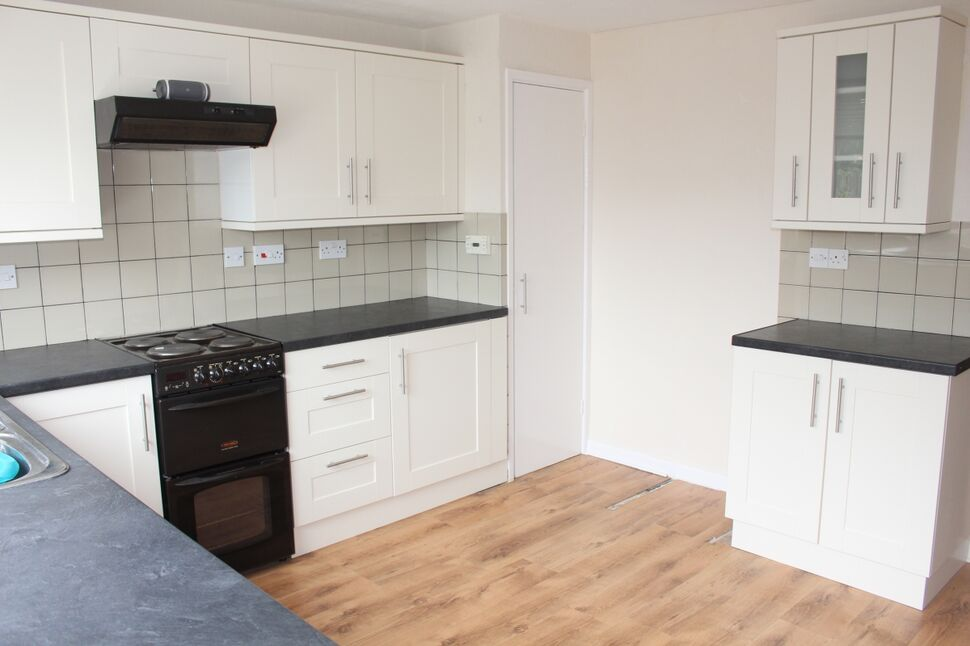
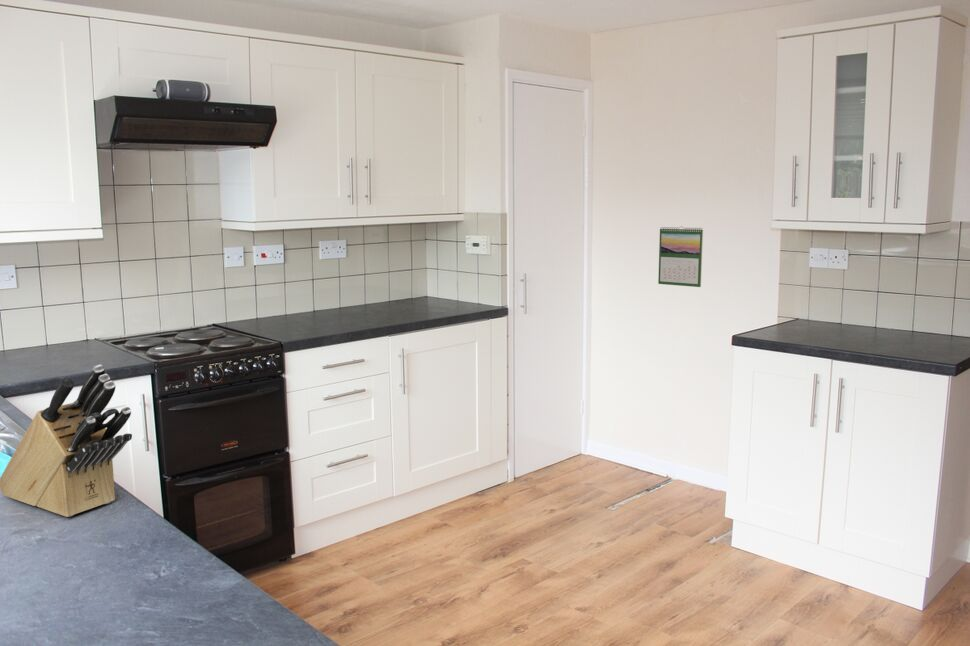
+ knife block (62, 433)
+ calendar (680, 256)
